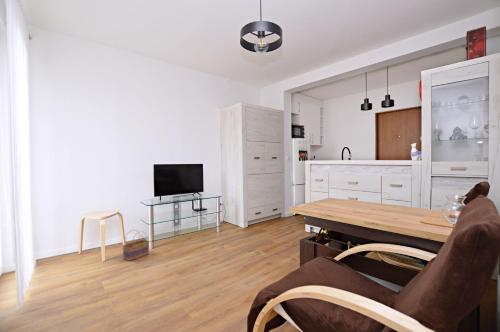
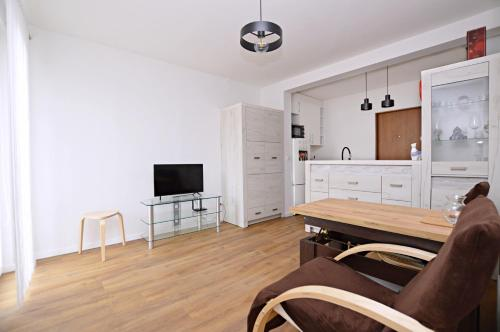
- basket (136, 243)
